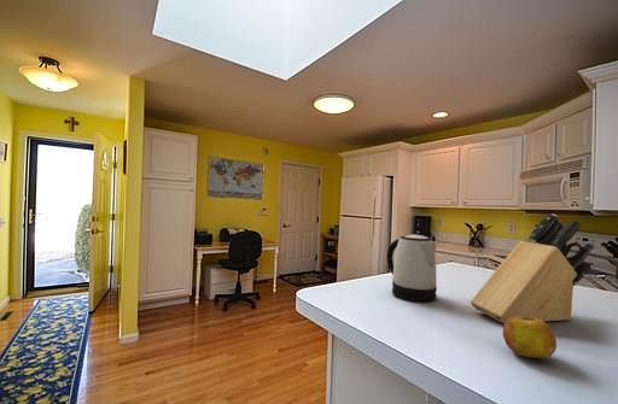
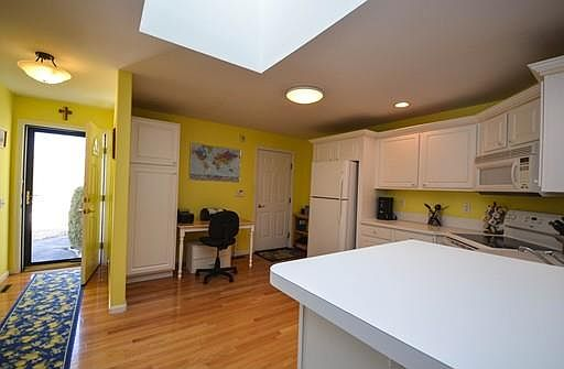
- knife block (534, 264)
- kettle (409, 264)
- fruit (529, 336)
